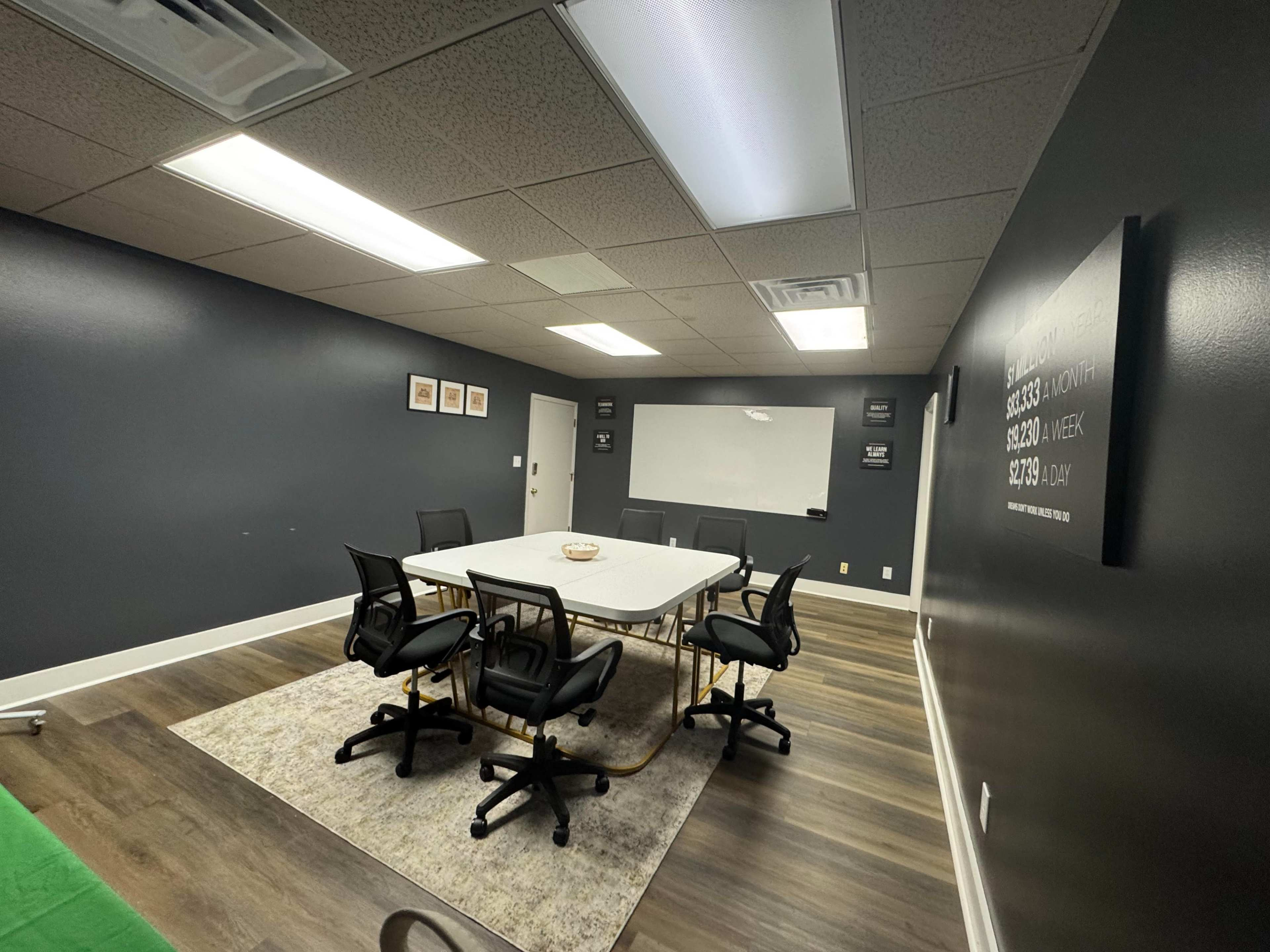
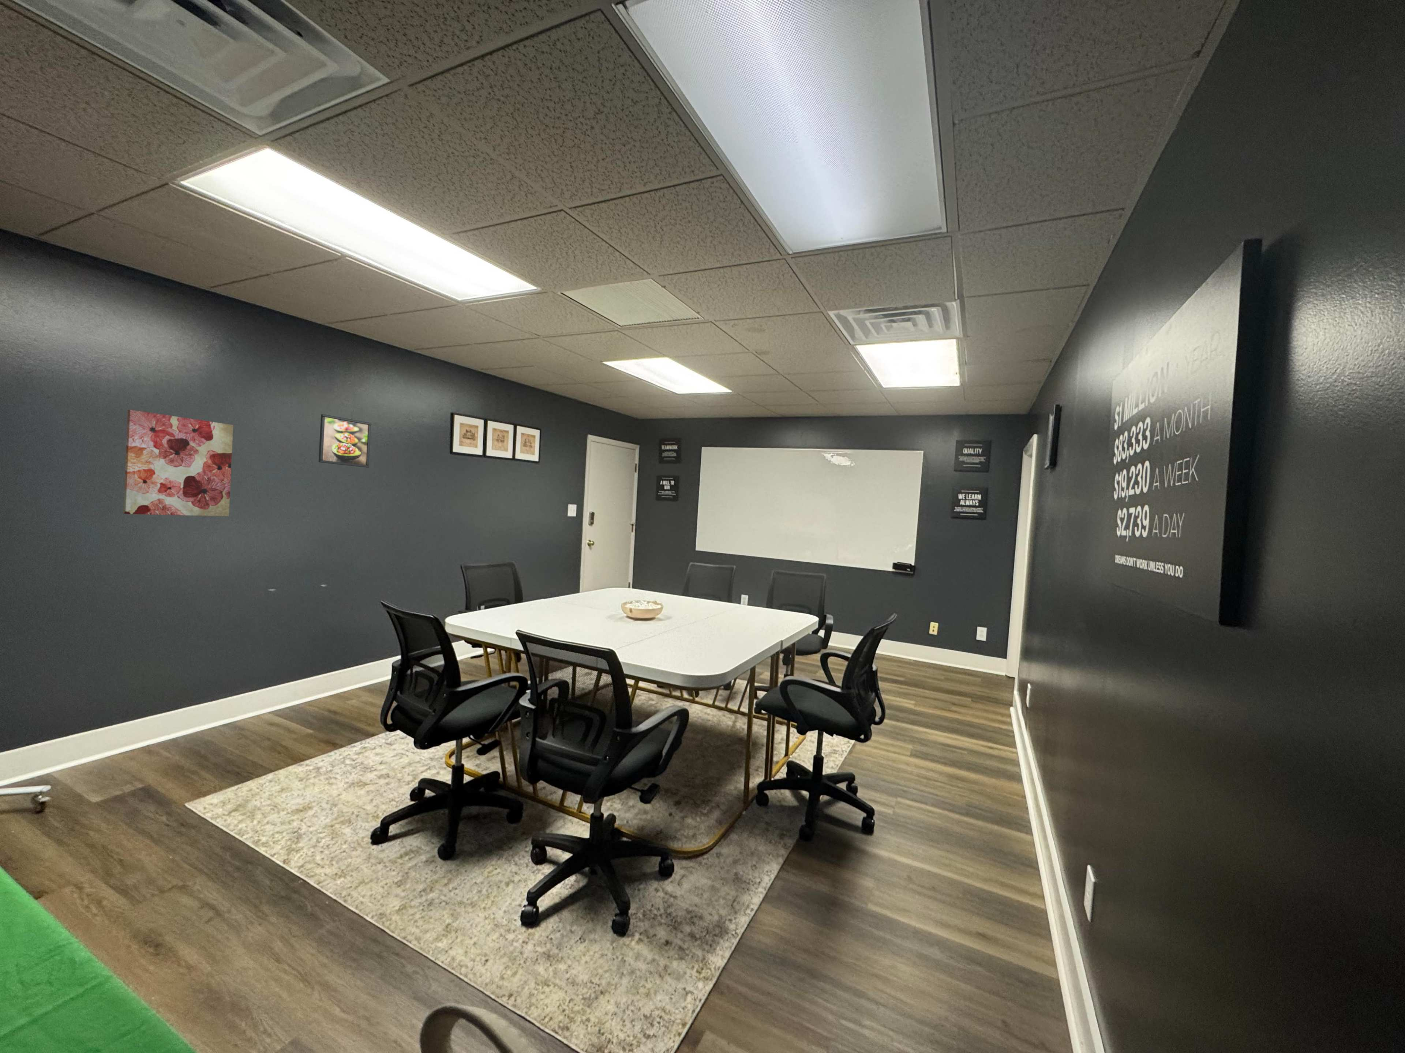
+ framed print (345, 441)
+ wall art (181, 467)
